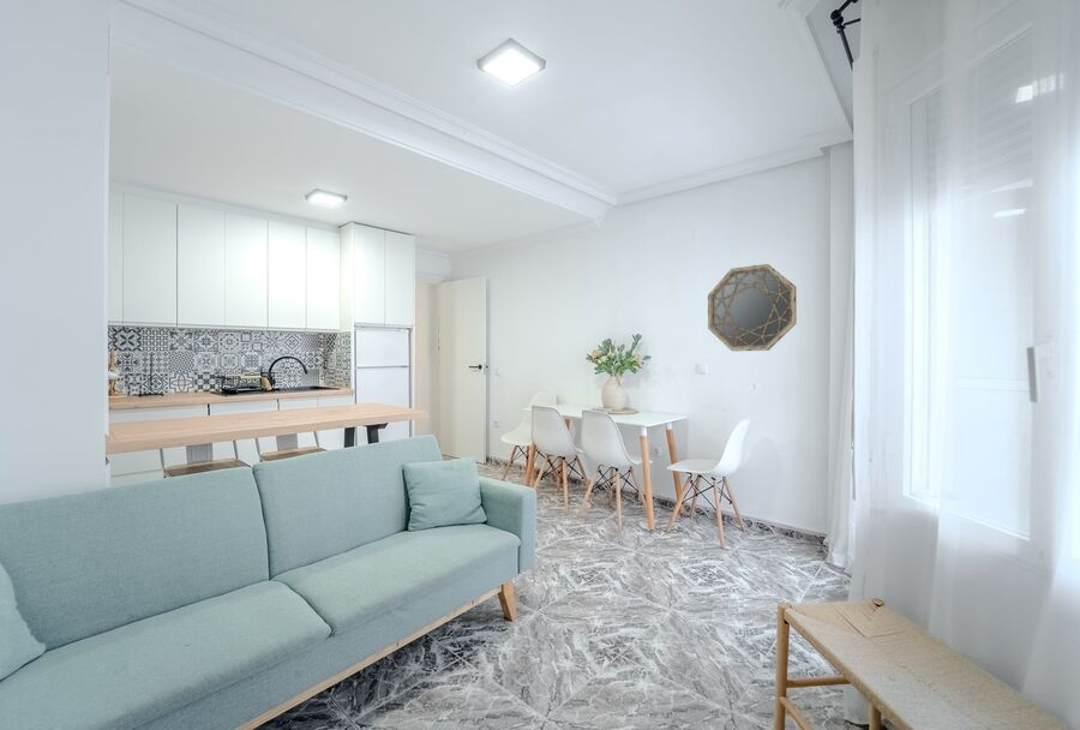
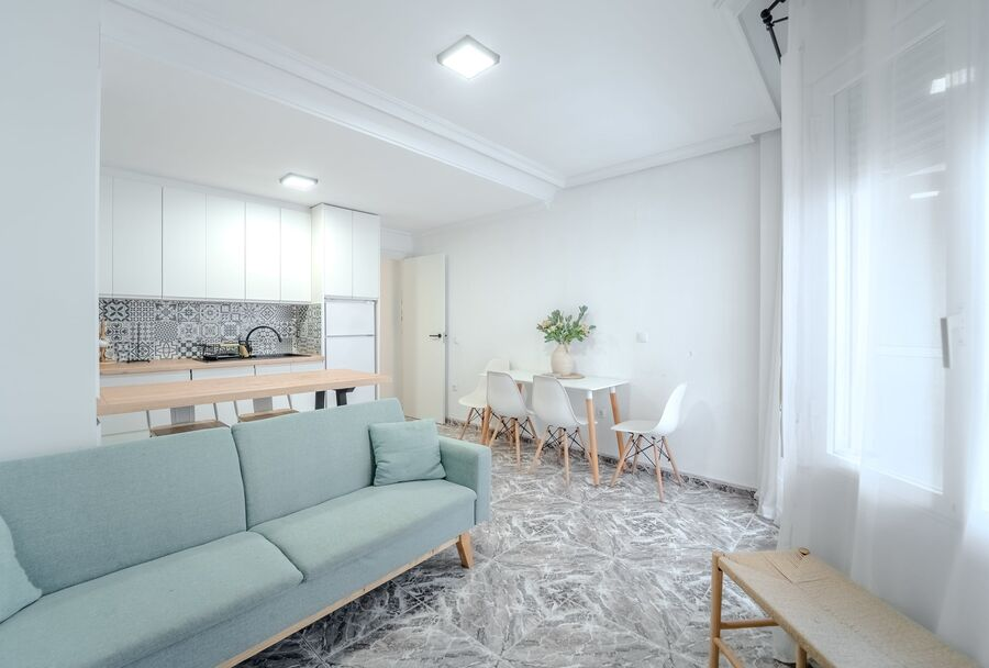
- home mirror (749, 309)
